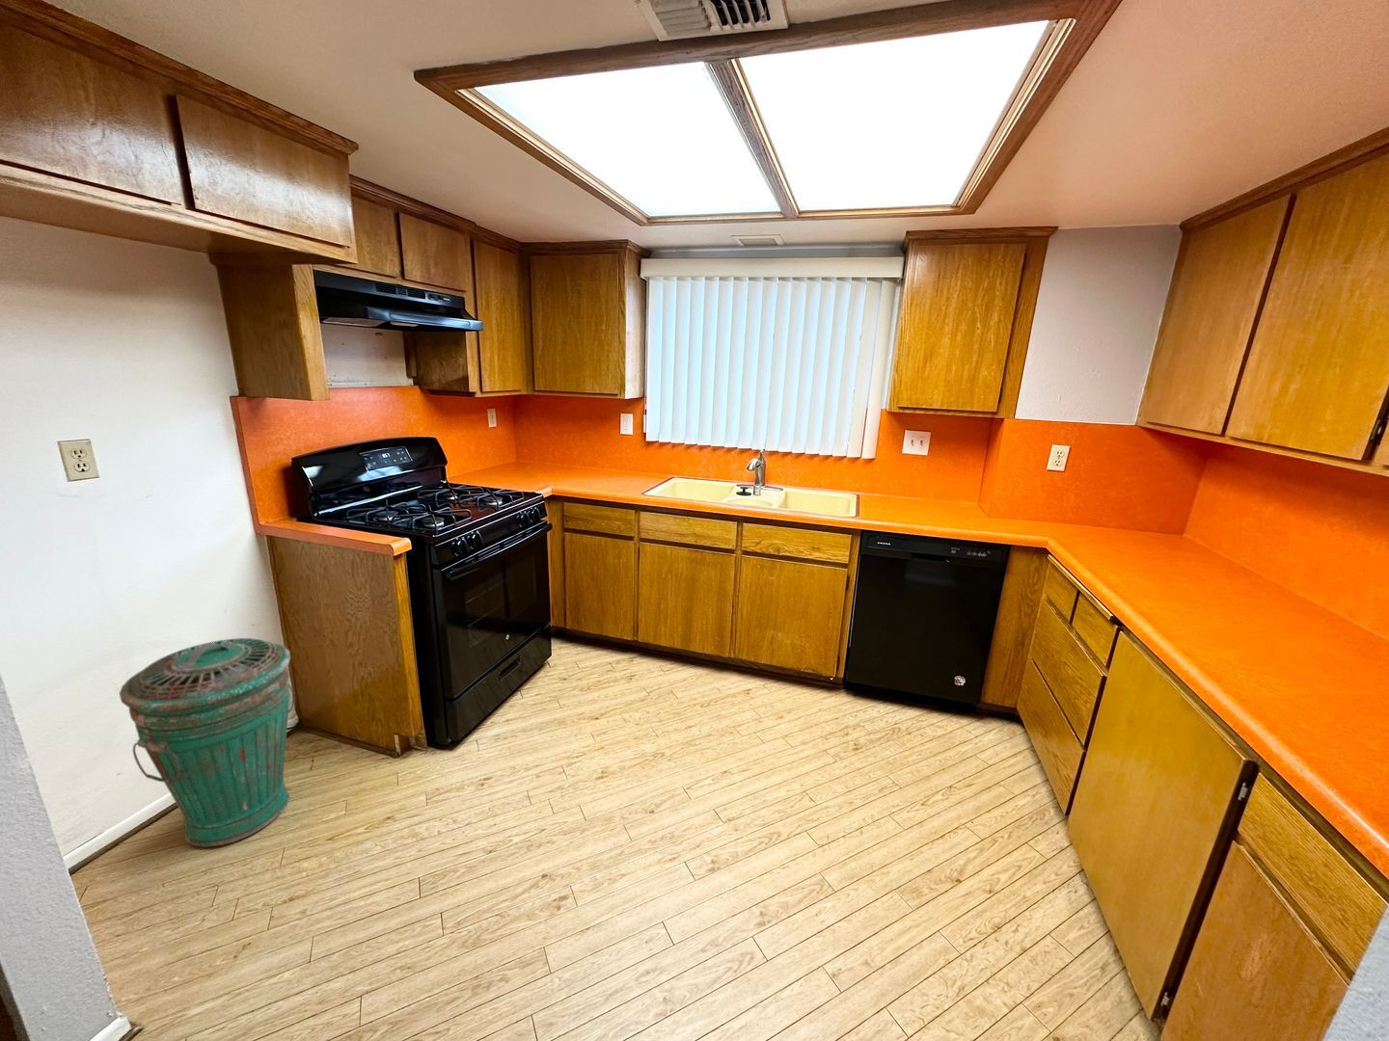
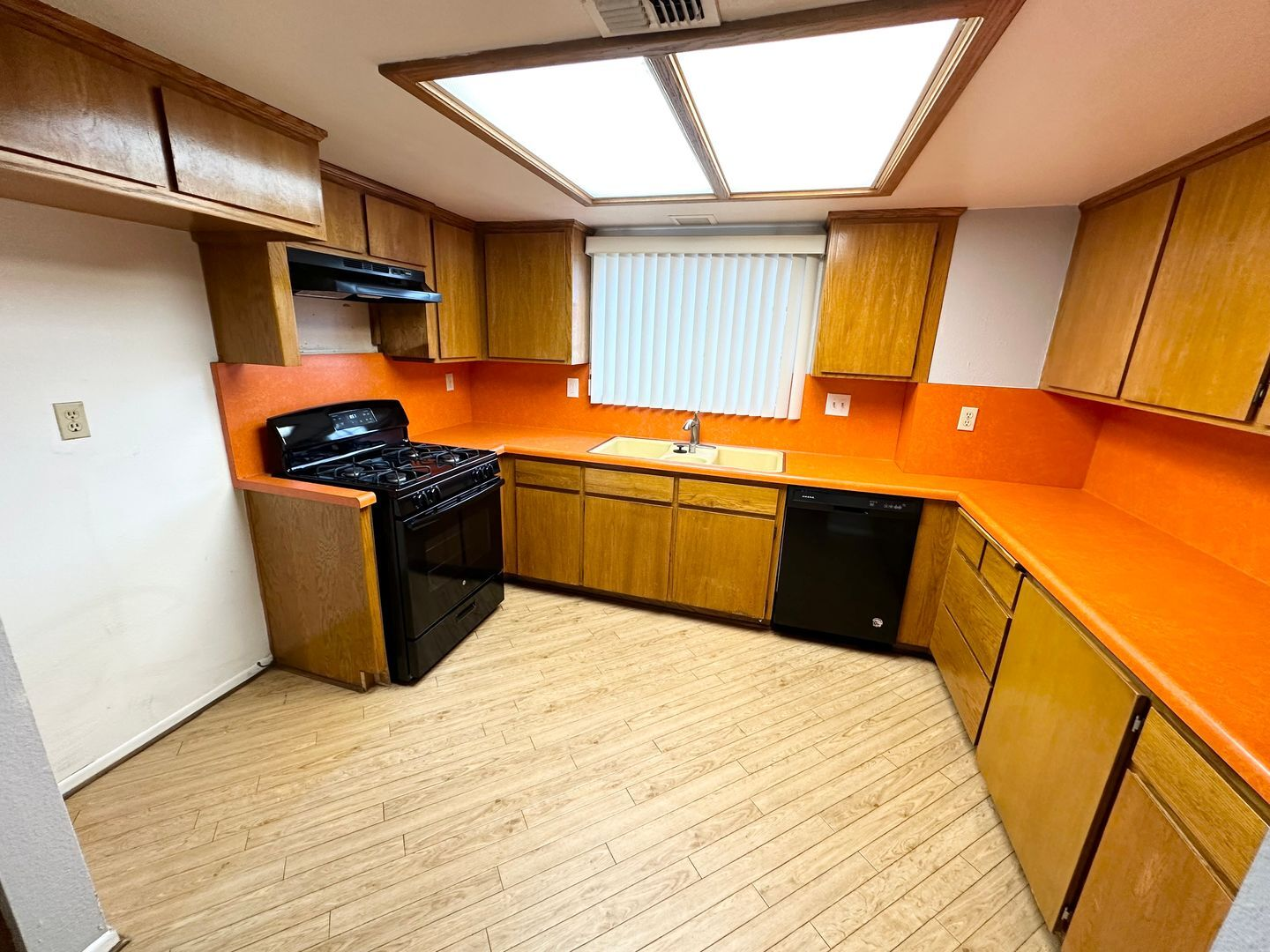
- trash can (223, 734)
